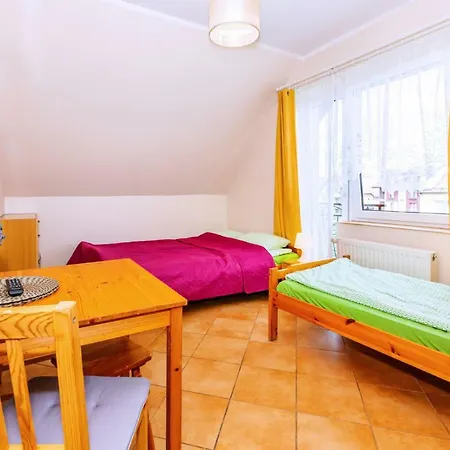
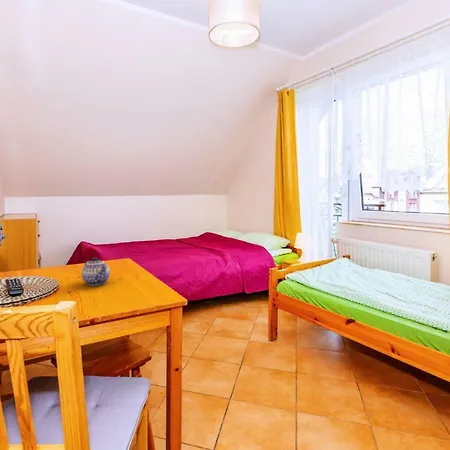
+ teapot (95, 270)
